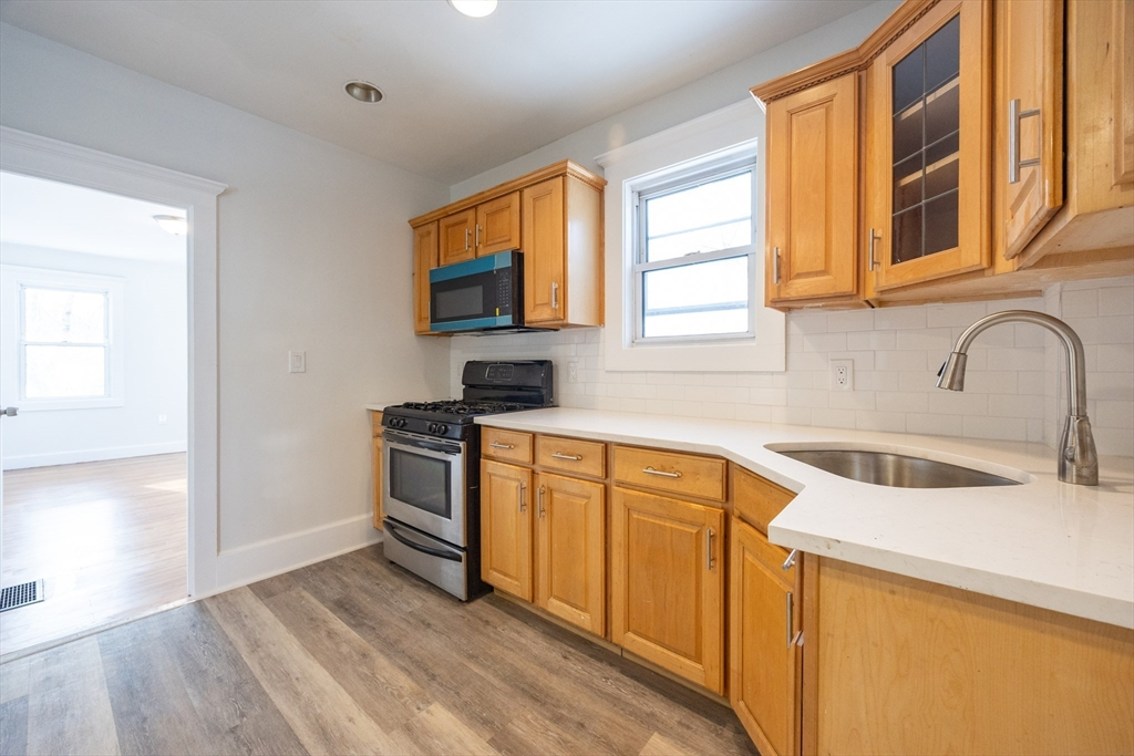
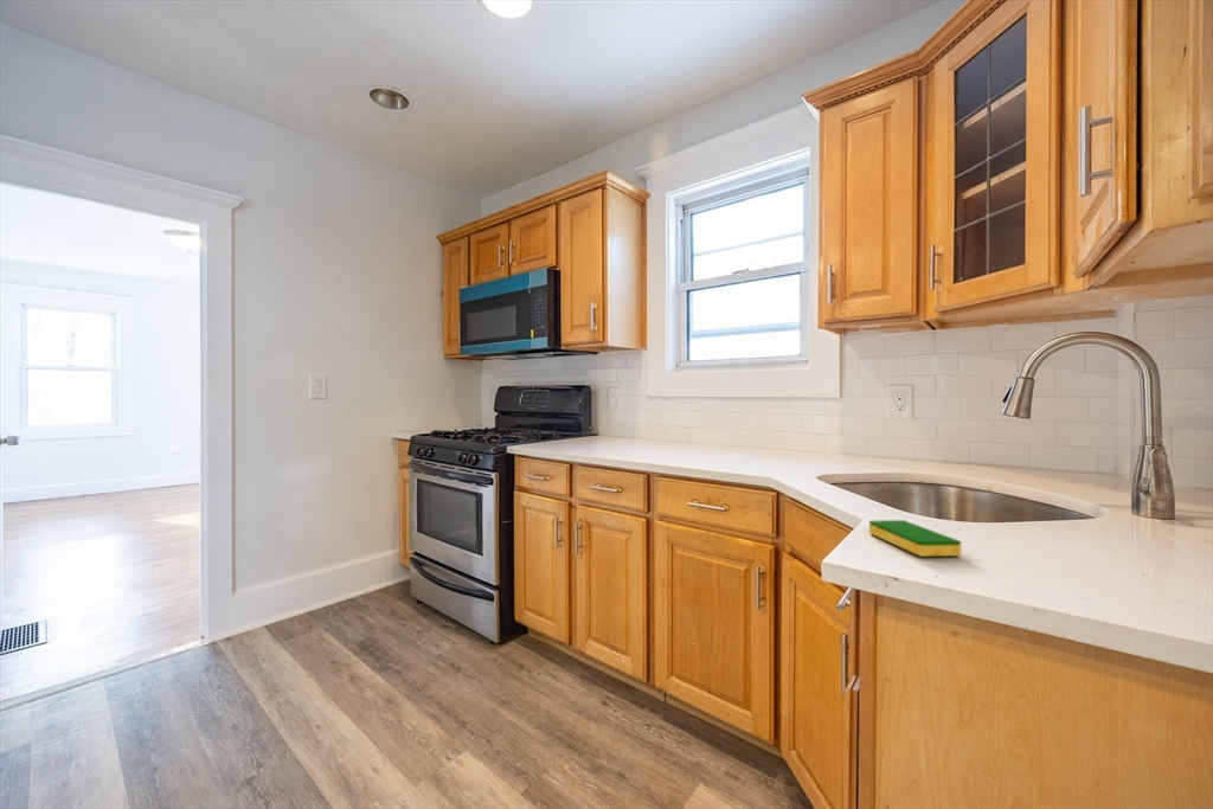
+ dish sponge (911, 537)
